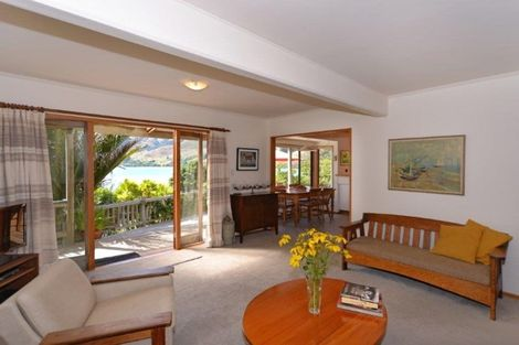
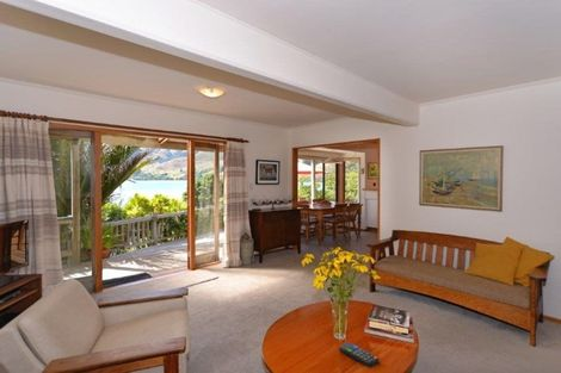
+ remote control (358, 353)
